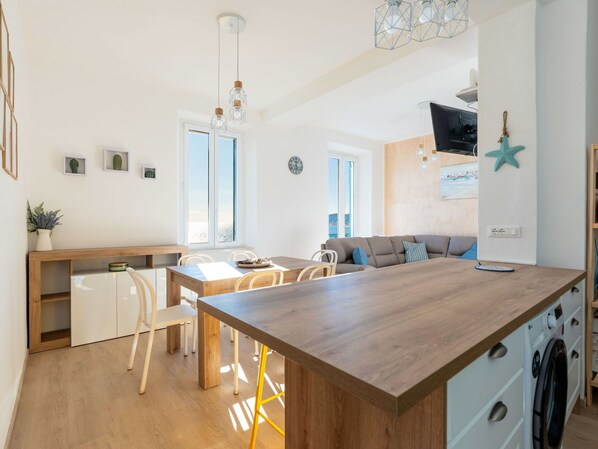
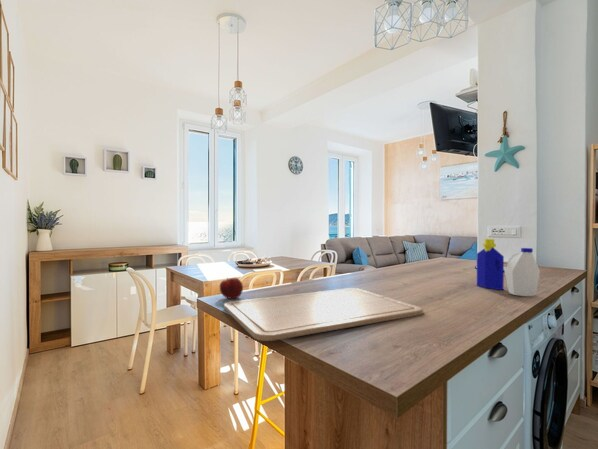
+ chopping board (320, 307)
+ bottle (503, 265)
+ fruit (231, 287)
